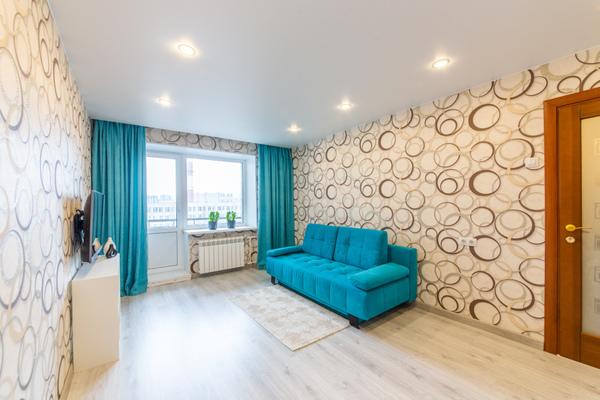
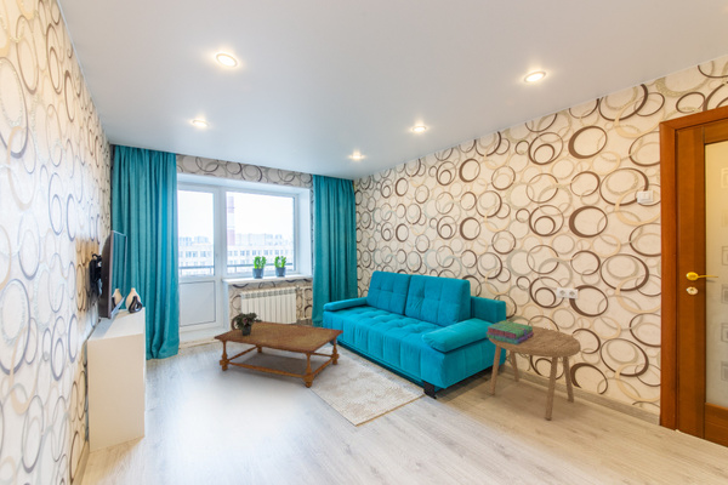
+ side table (535, 355)
+ potted plant (245, 324)
+ coffee table (280, 349)
+ stack of books (510, 331)
